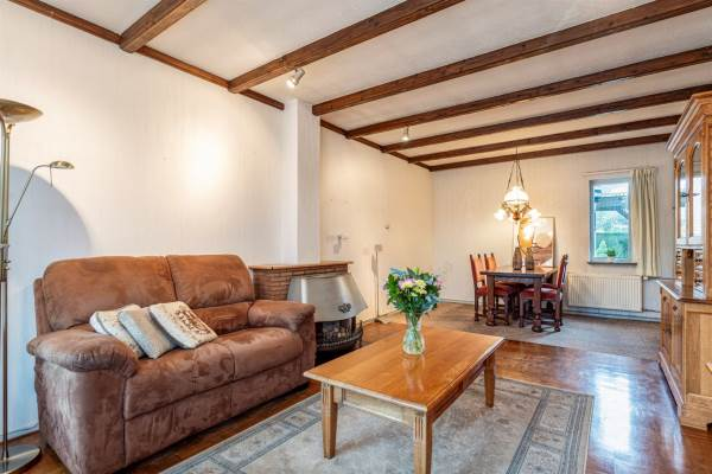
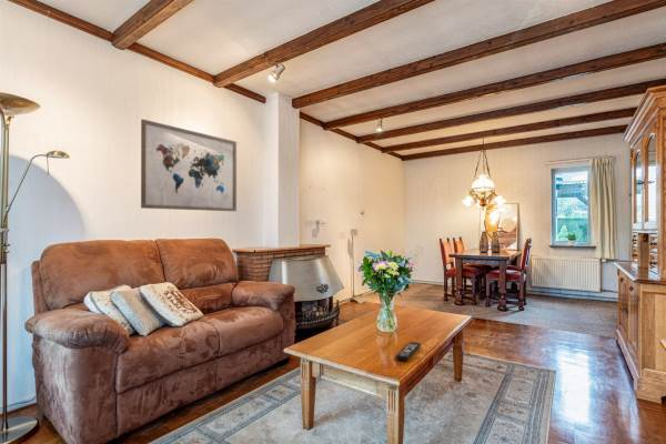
+ wall art (194, 171)
+ remote control (408, 351)
